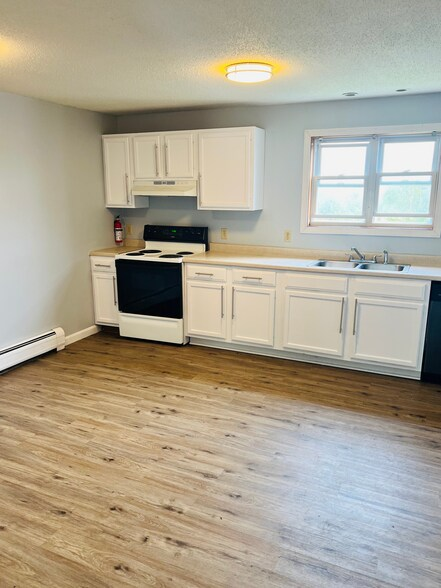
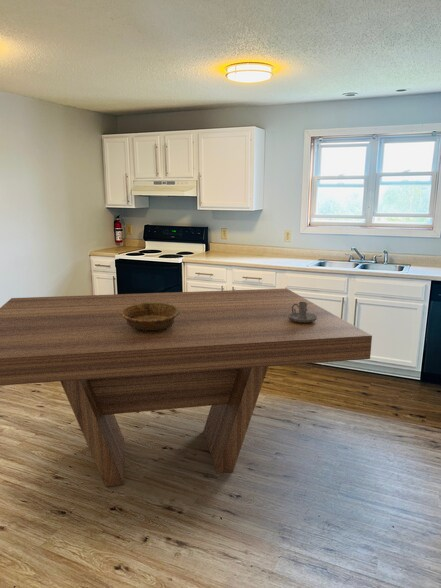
+ dining table (166, 387)
+ decorative bowl (150, 317)
+ candle holder (300, 310)
